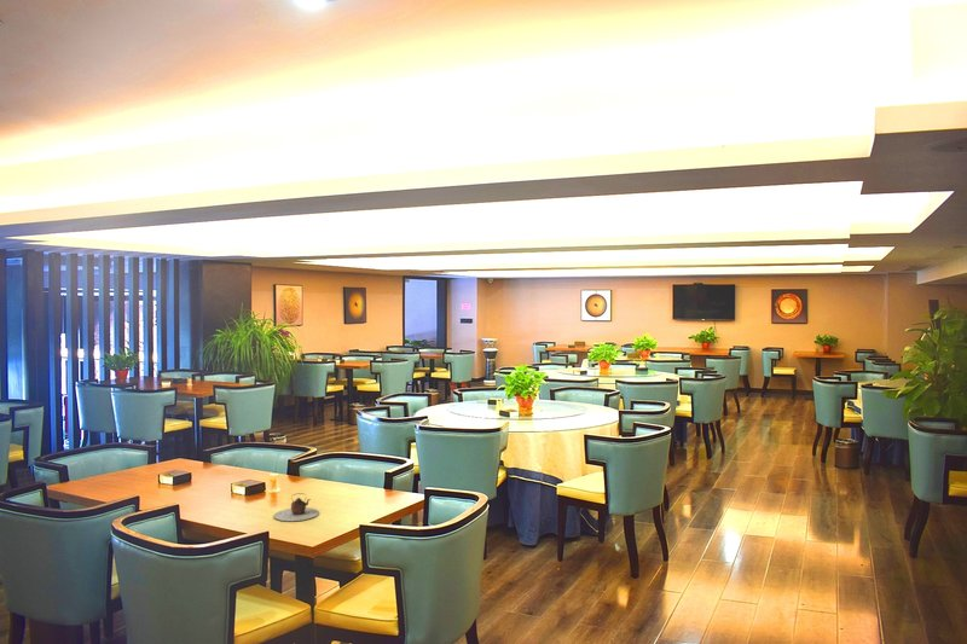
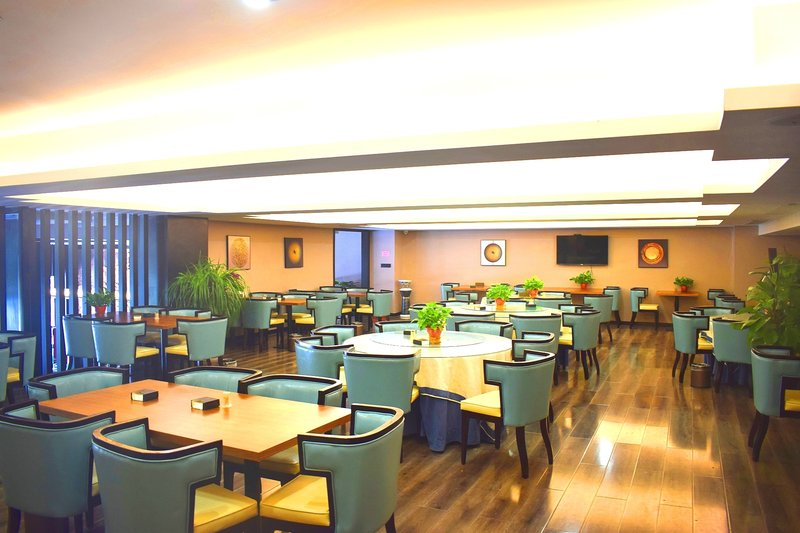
- teapot (296, 504)
